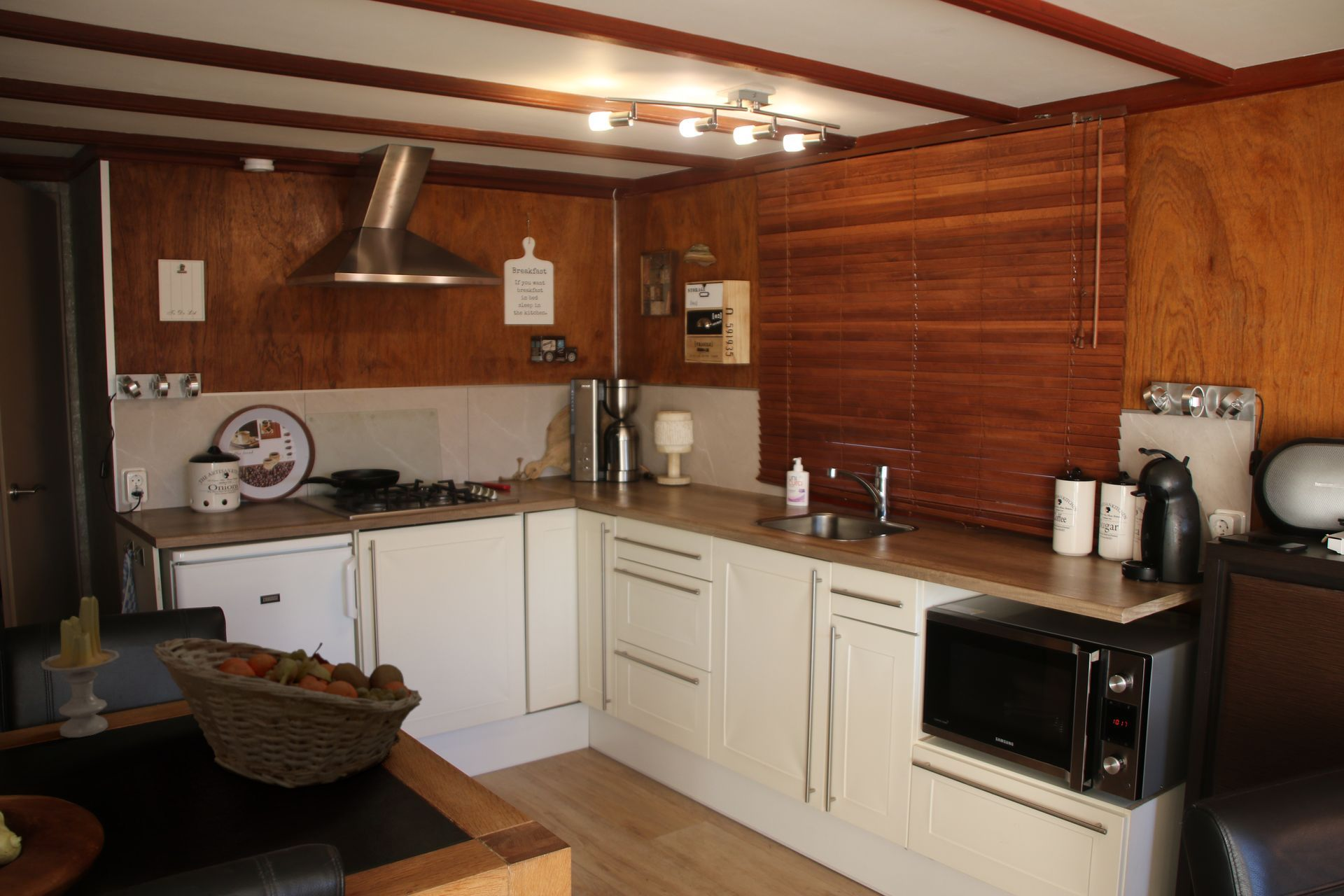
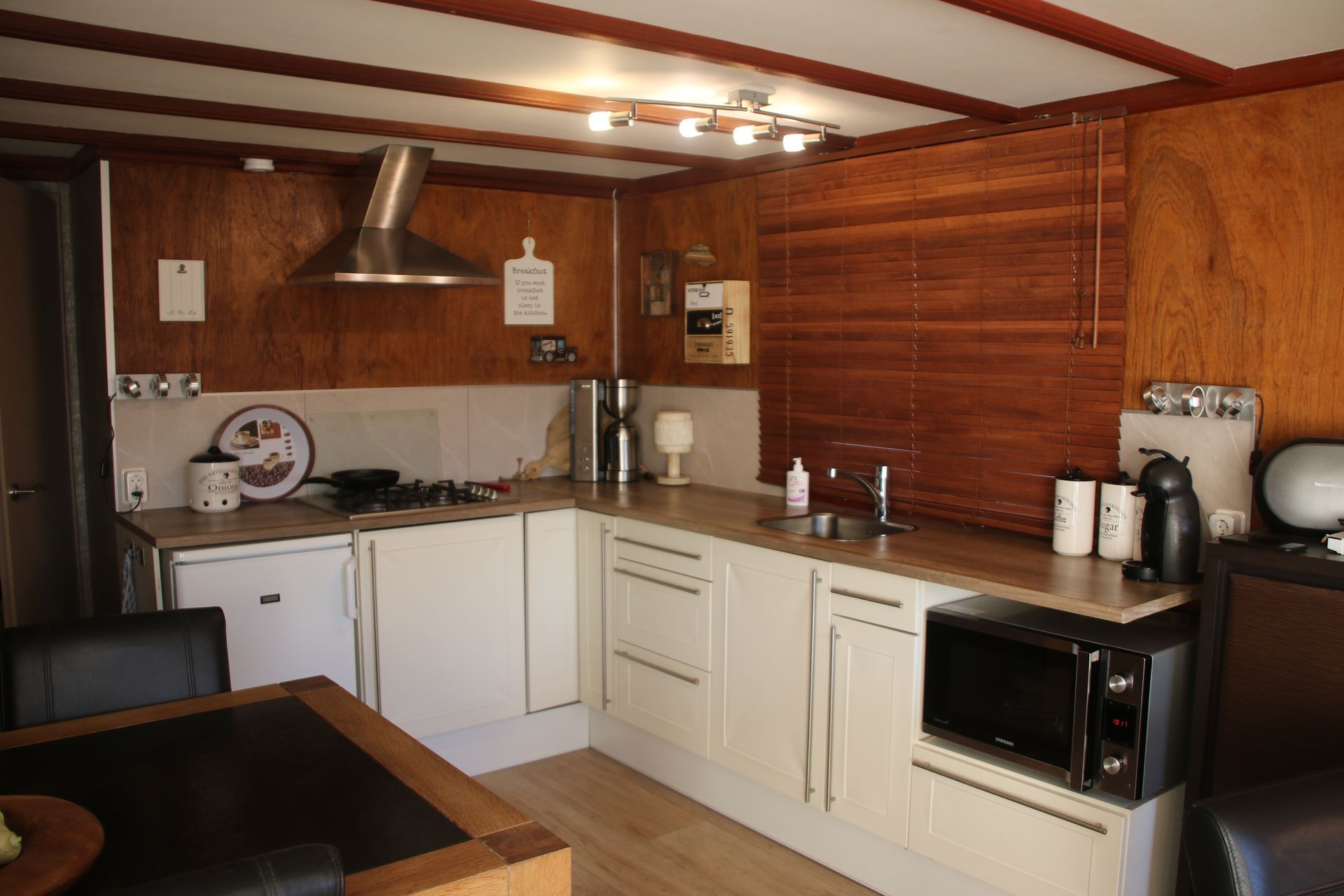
- fruit basket (290, 694)
- candle (80, 664)
